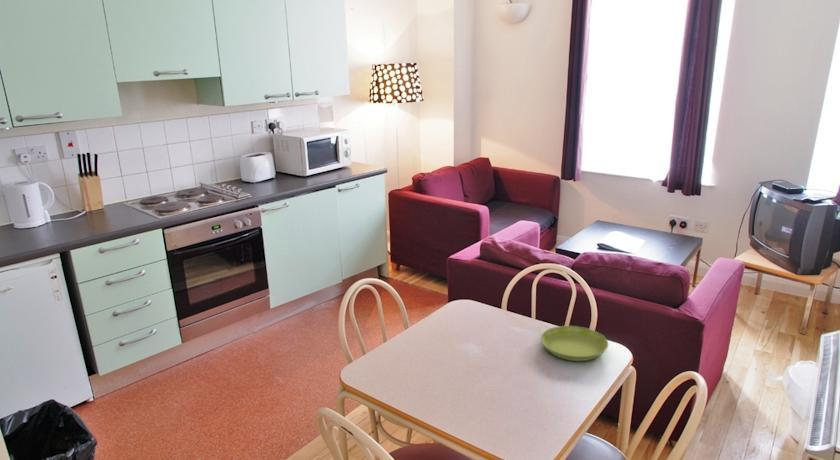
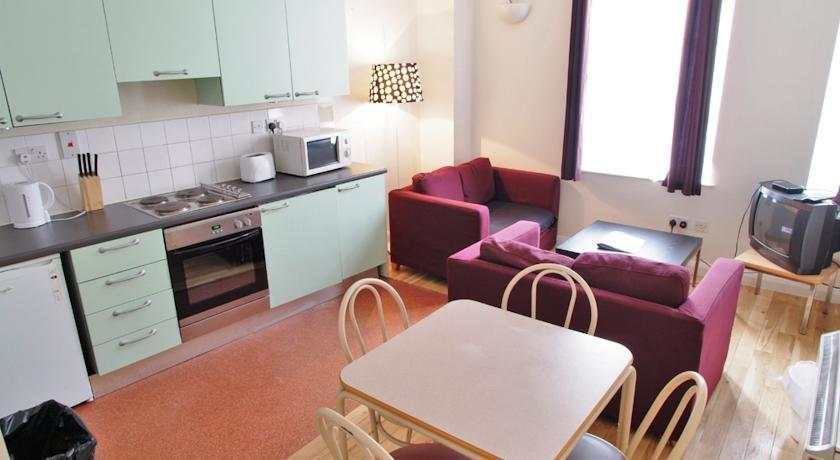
- saucer (573, 344)
